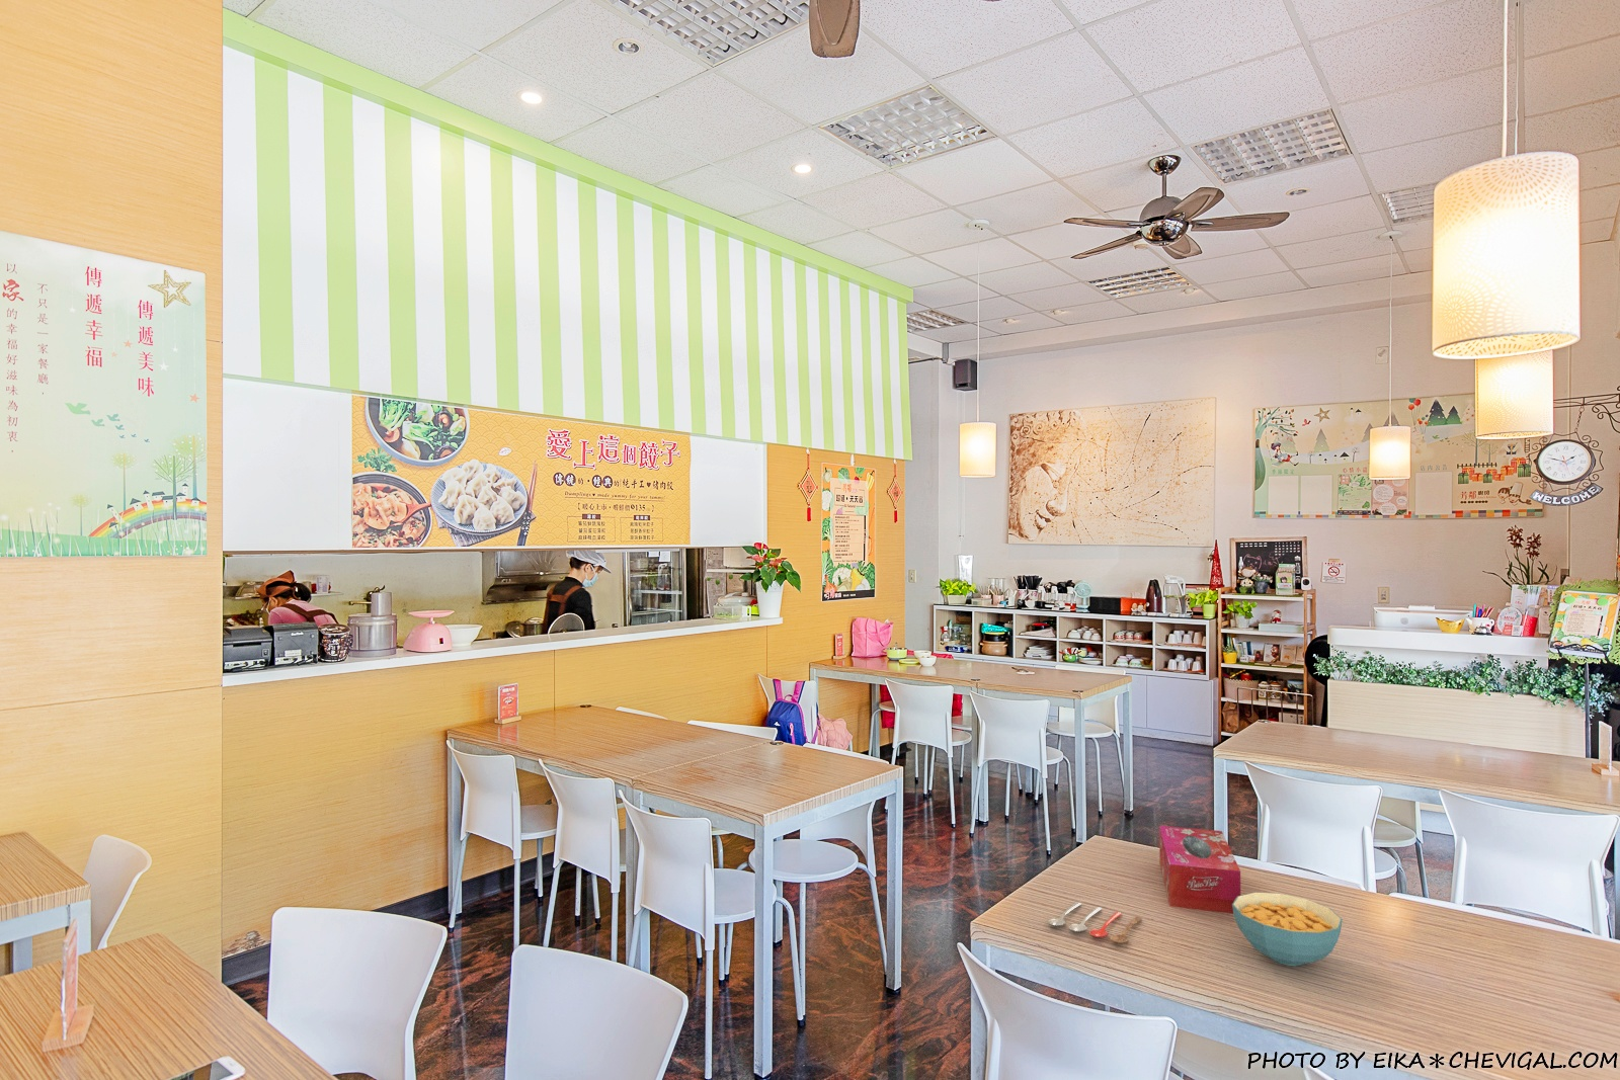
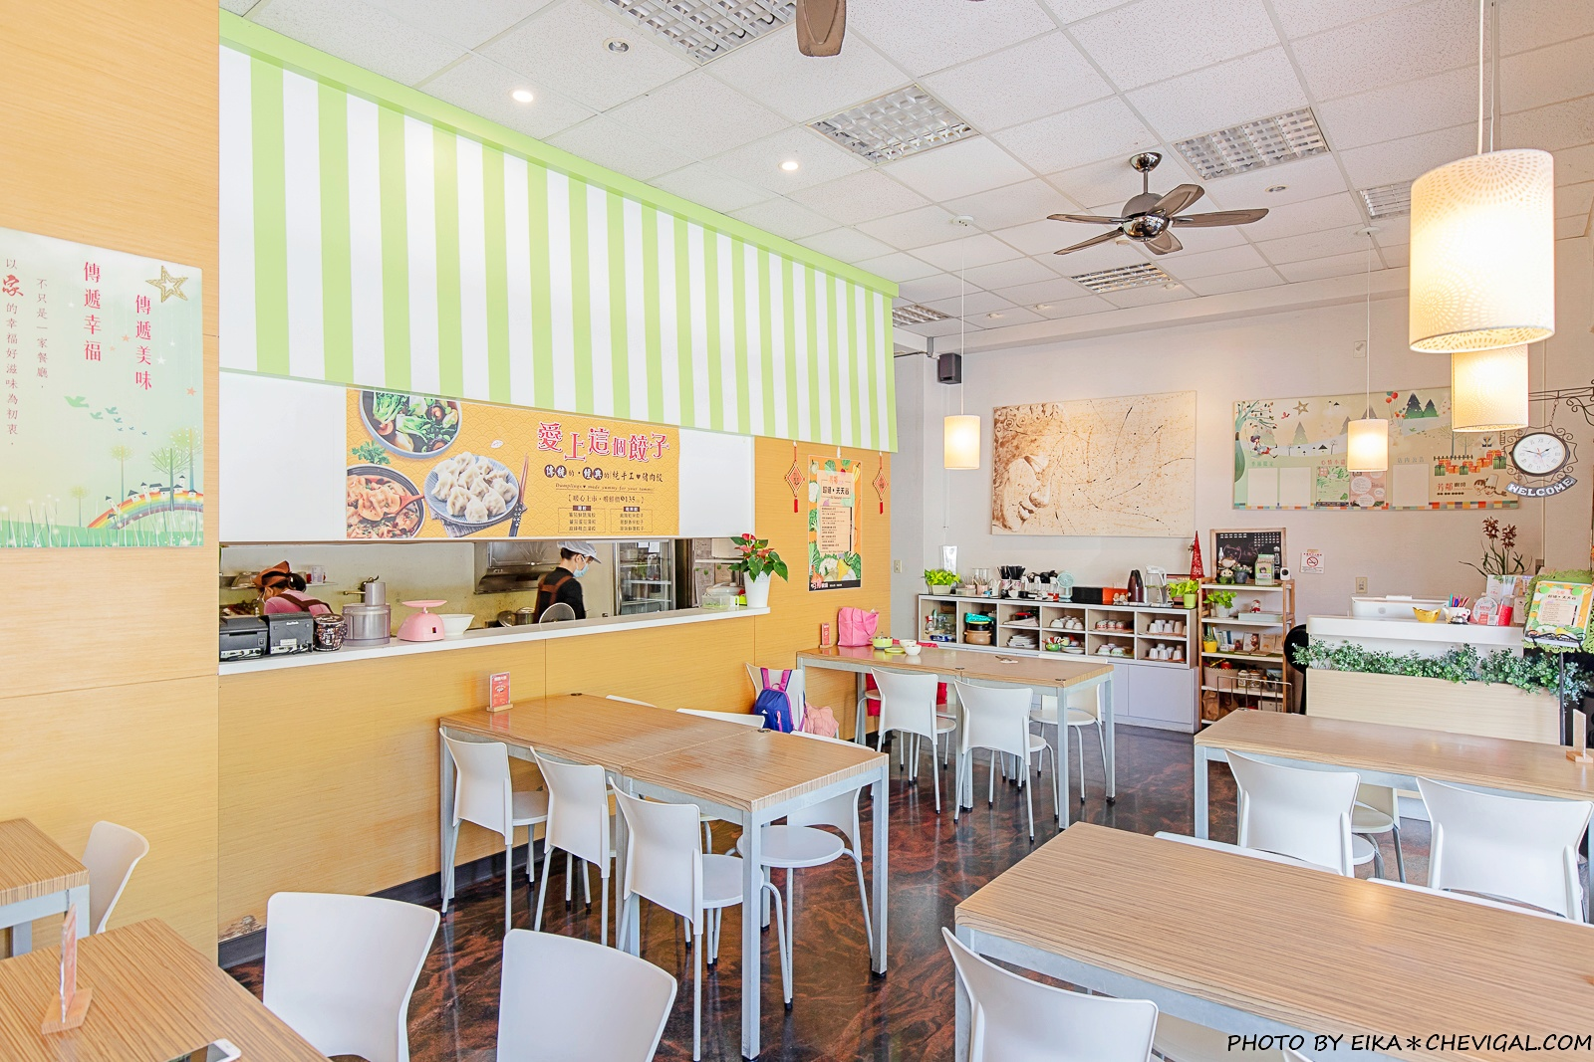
- cooking utensil (1092, 915)
- tissue box (1197, 867)
- cereal bowl (1286, 934)
